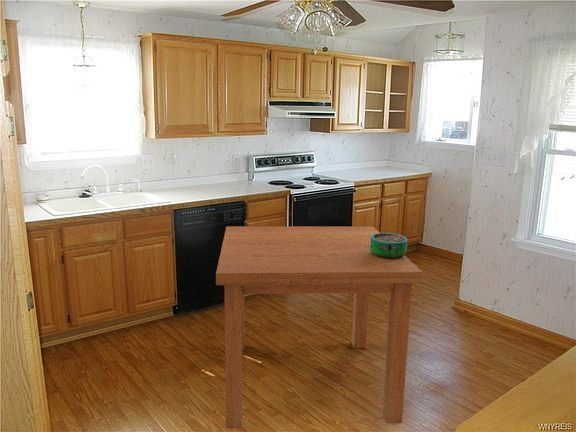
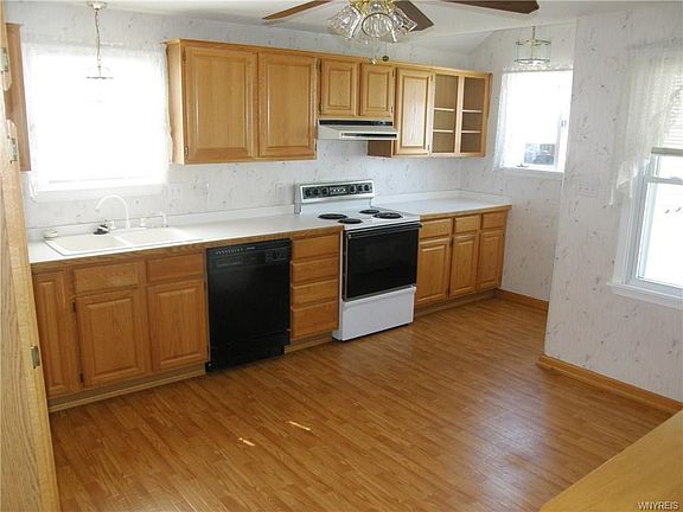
- decorative bowl (388, 245)
- dining table (304, 293)
